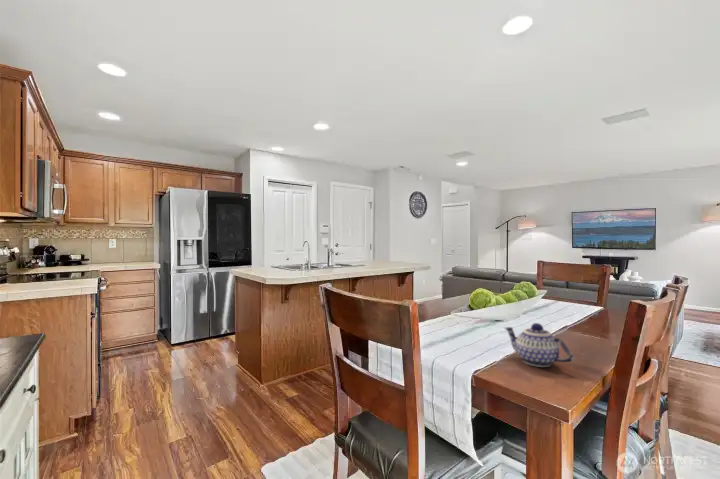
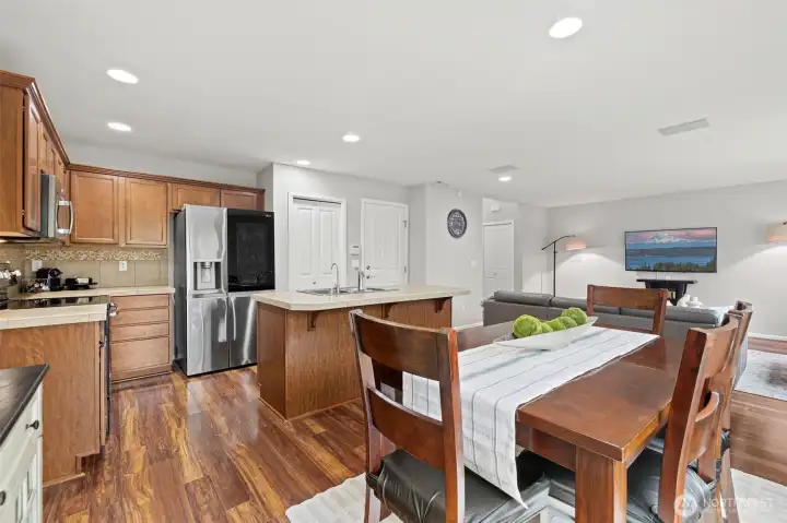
- teapot (536, 342)
